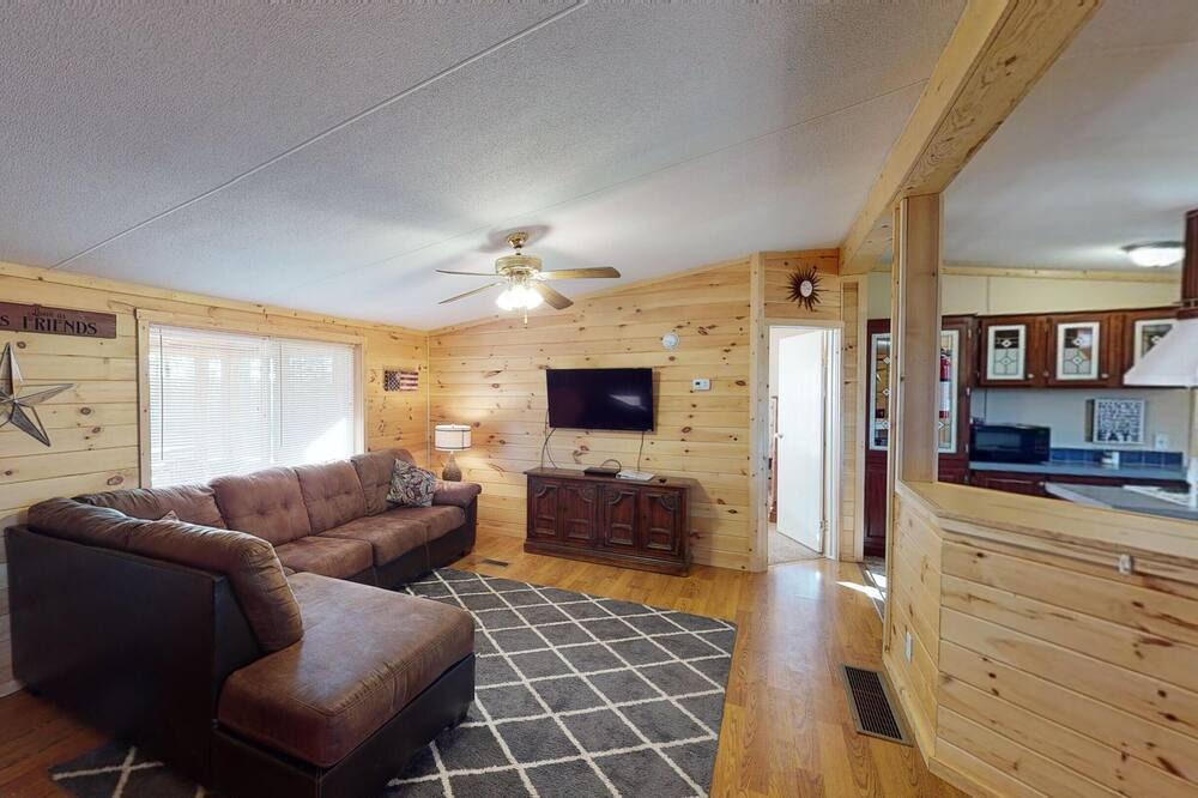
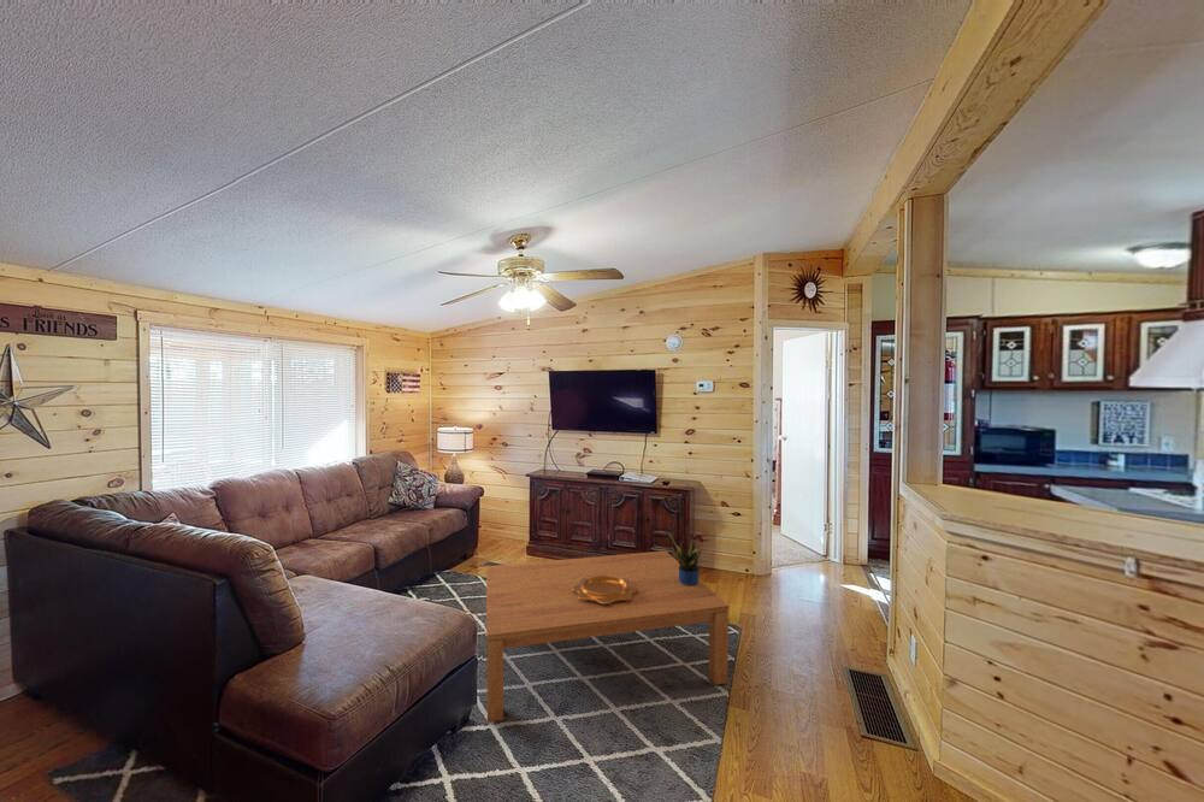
+ coffee table (595, 619)
+ decorative bowl (604, 588)
+ potted plant (684, 556)
